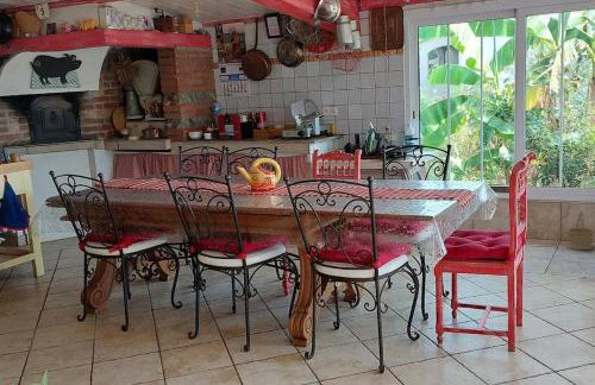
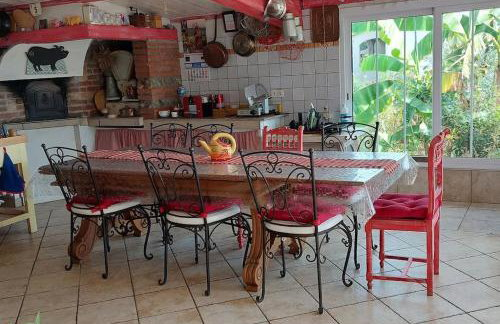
- basket (580, 228)
